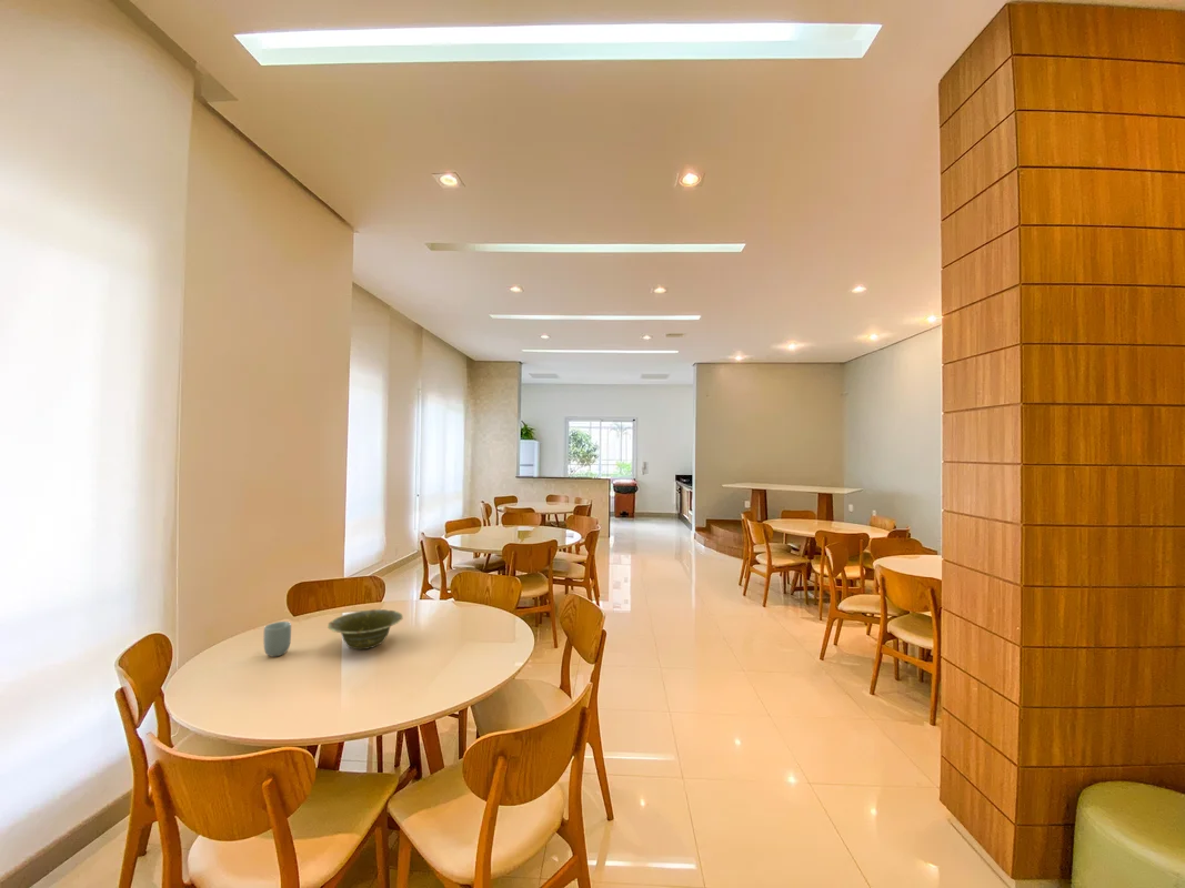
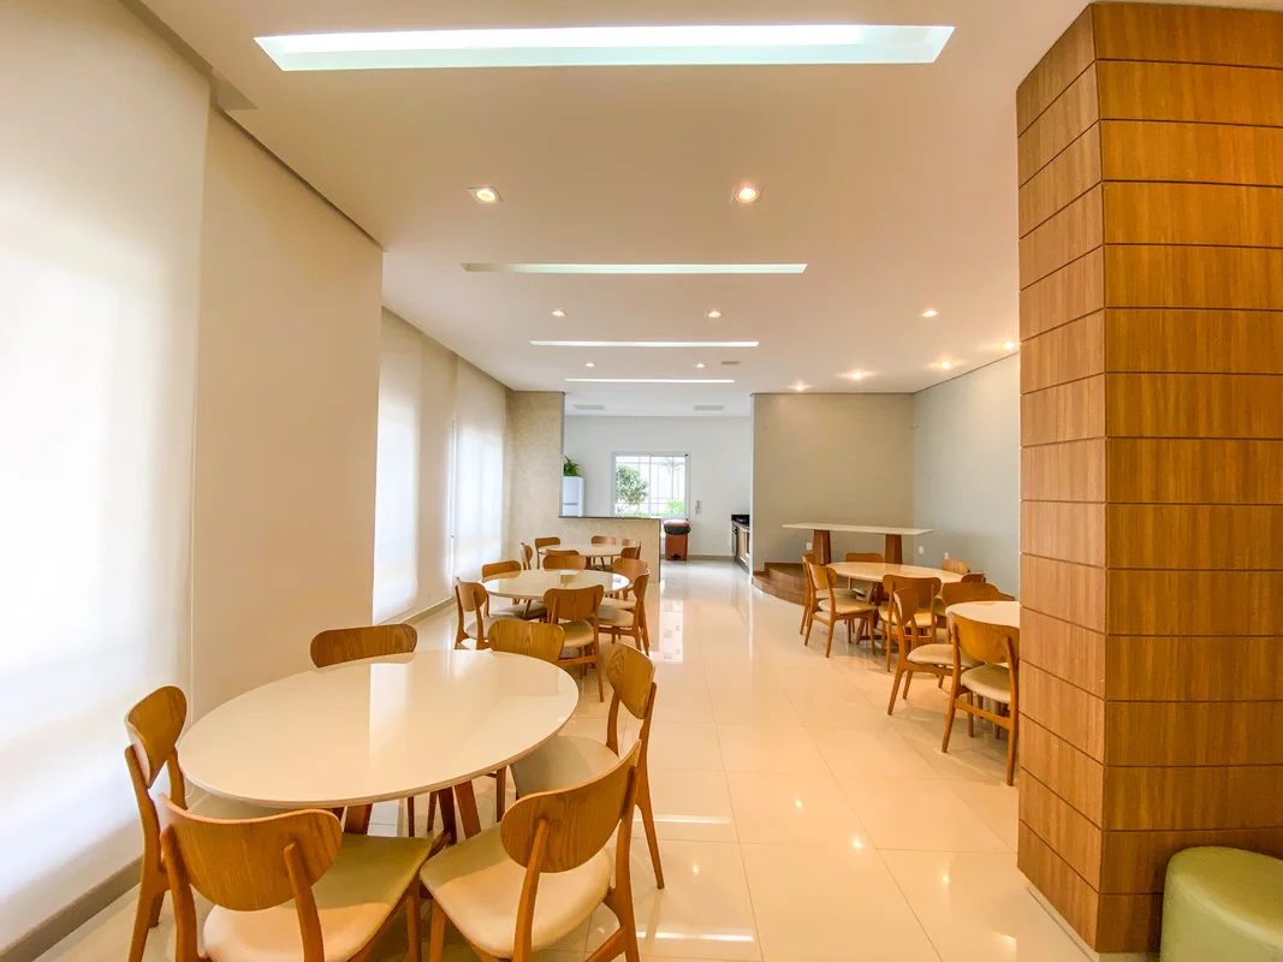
- dish (365, 633)
- cup (277, 639)
